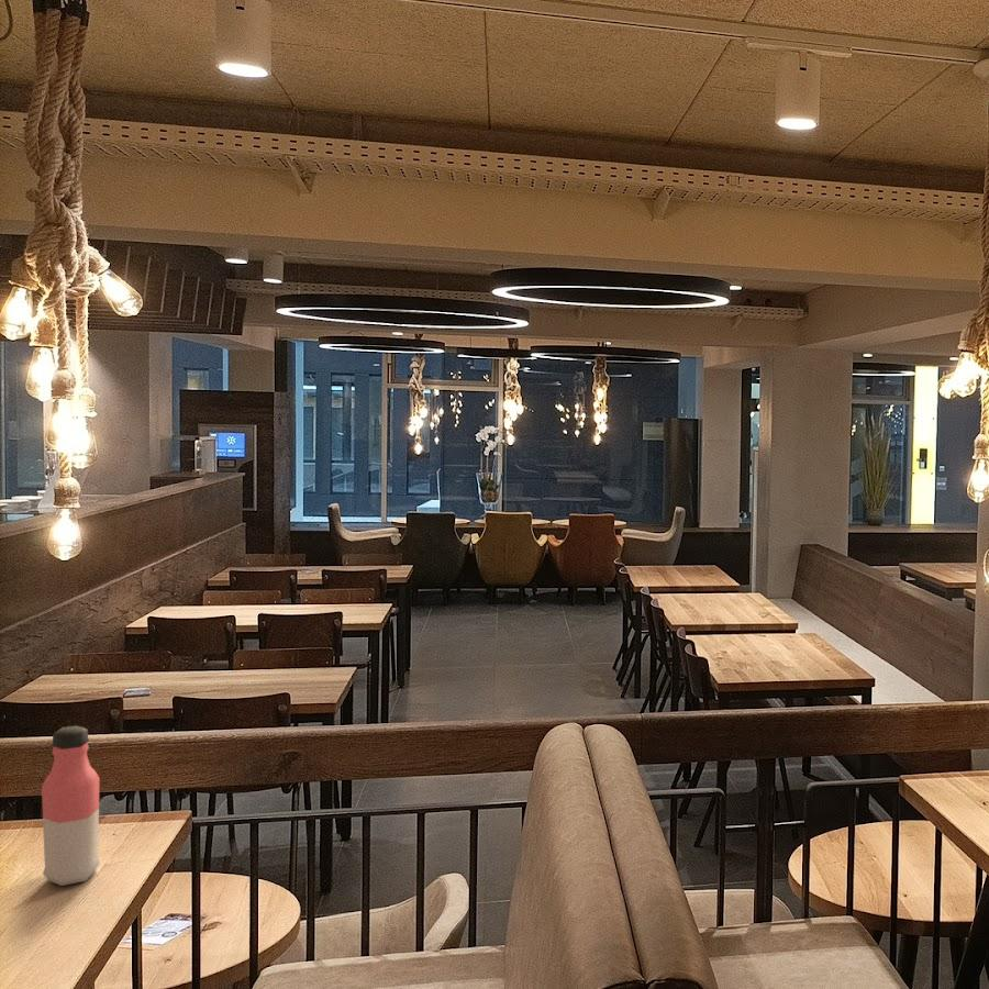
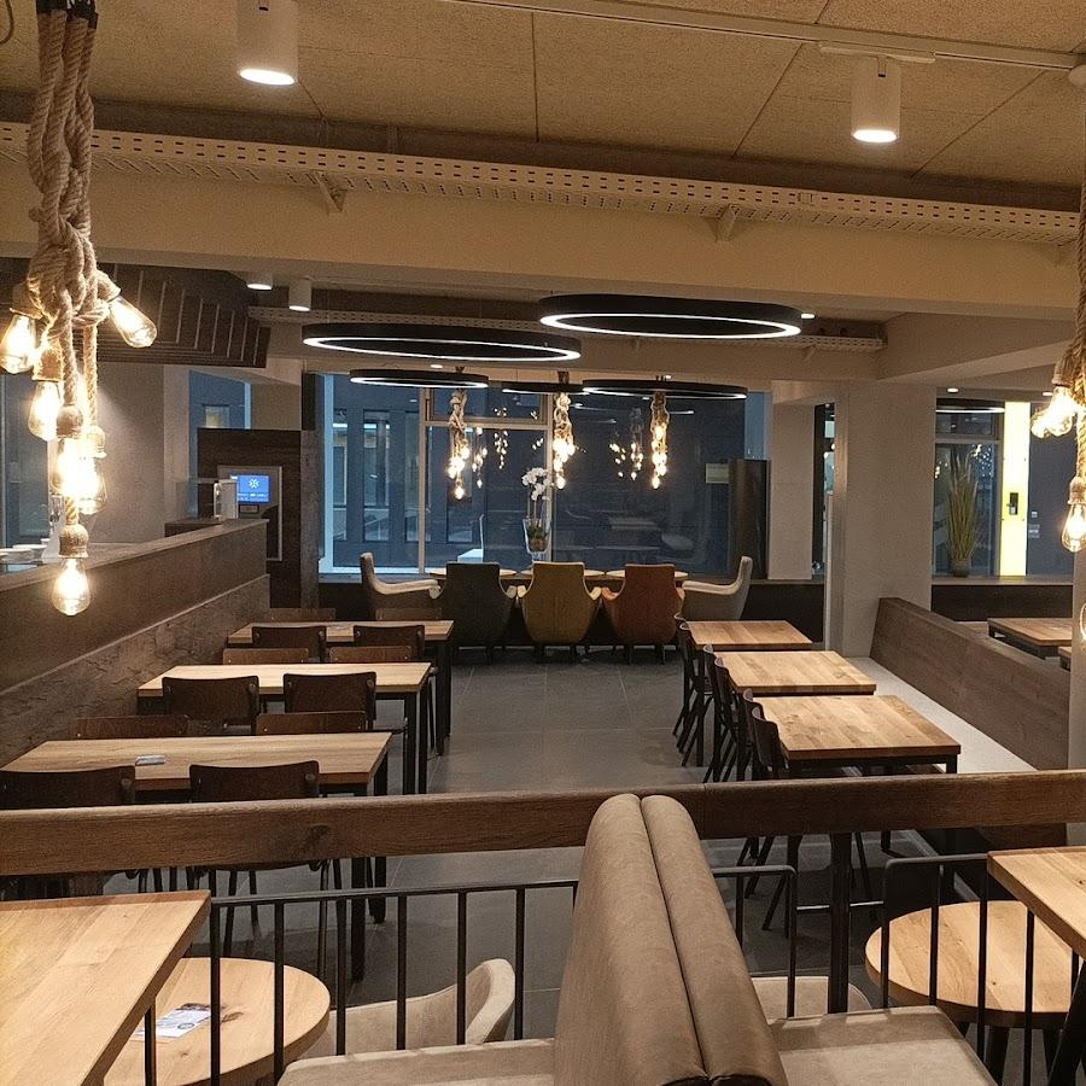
- water bottle (70, 802)
